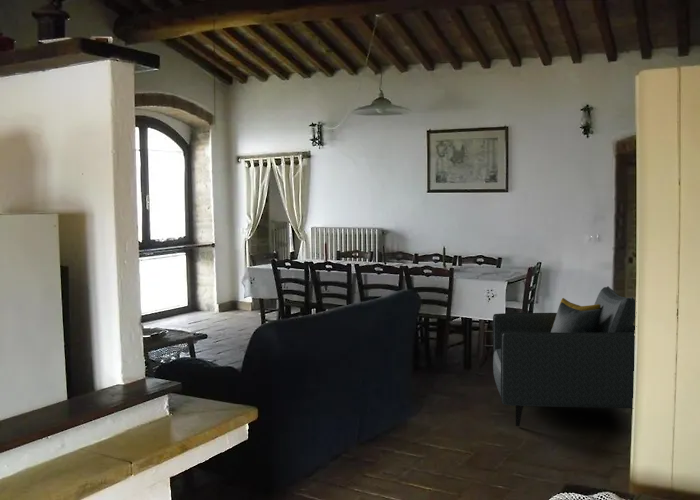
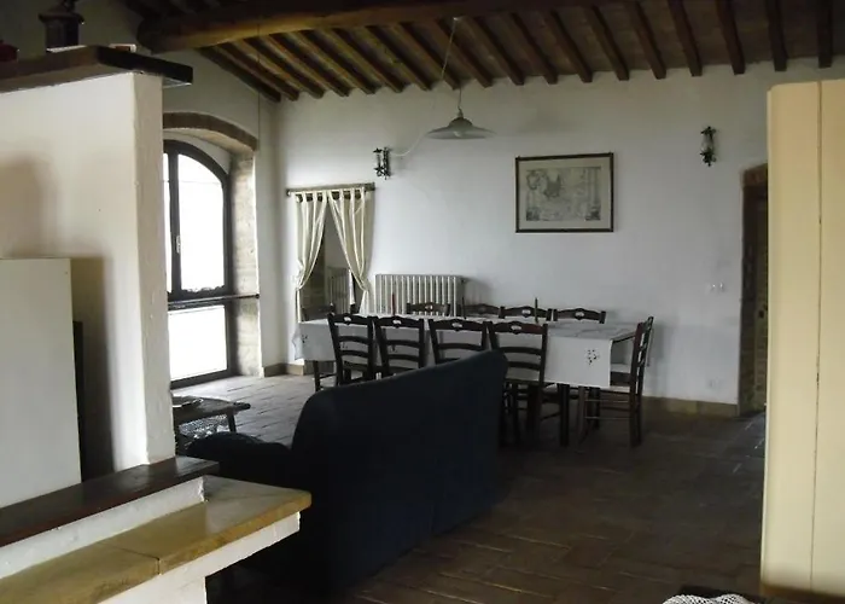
- armchair (565, 351)
